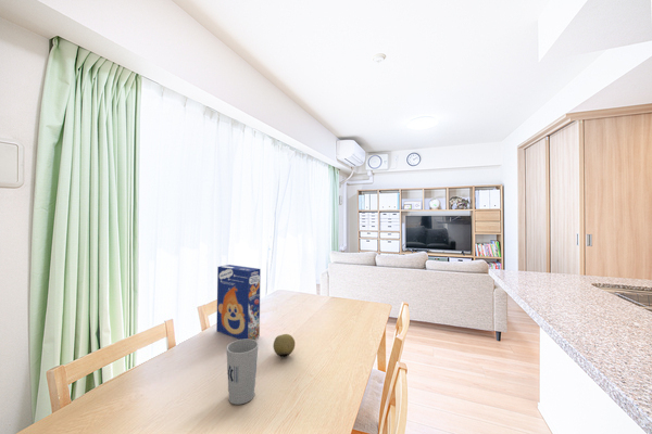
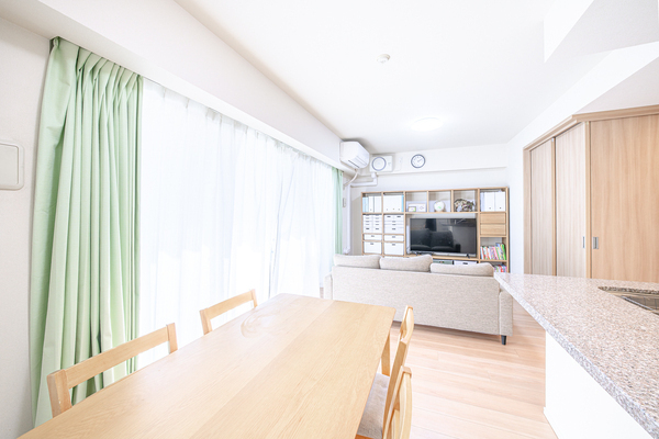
- cup (241, 370)
- fruit (284, 345)
- cereal box (238, 301)
